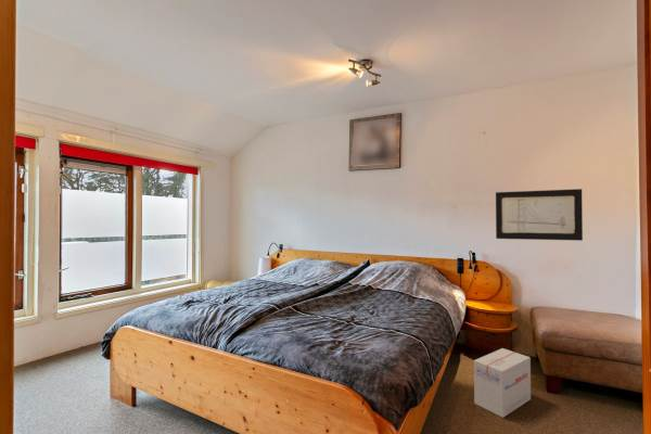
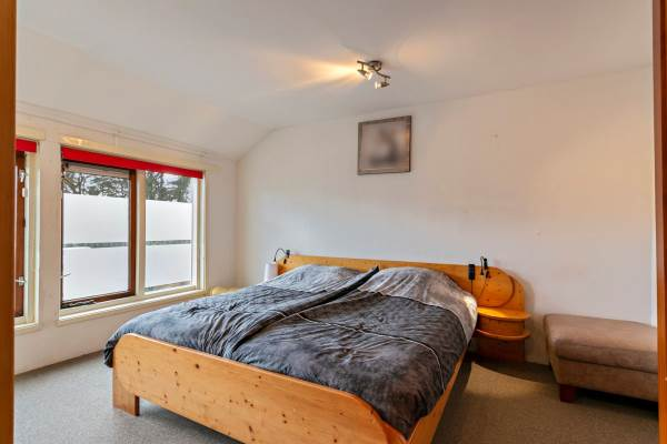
- wall art (536, 215)
- cardboard box (502, 380)
